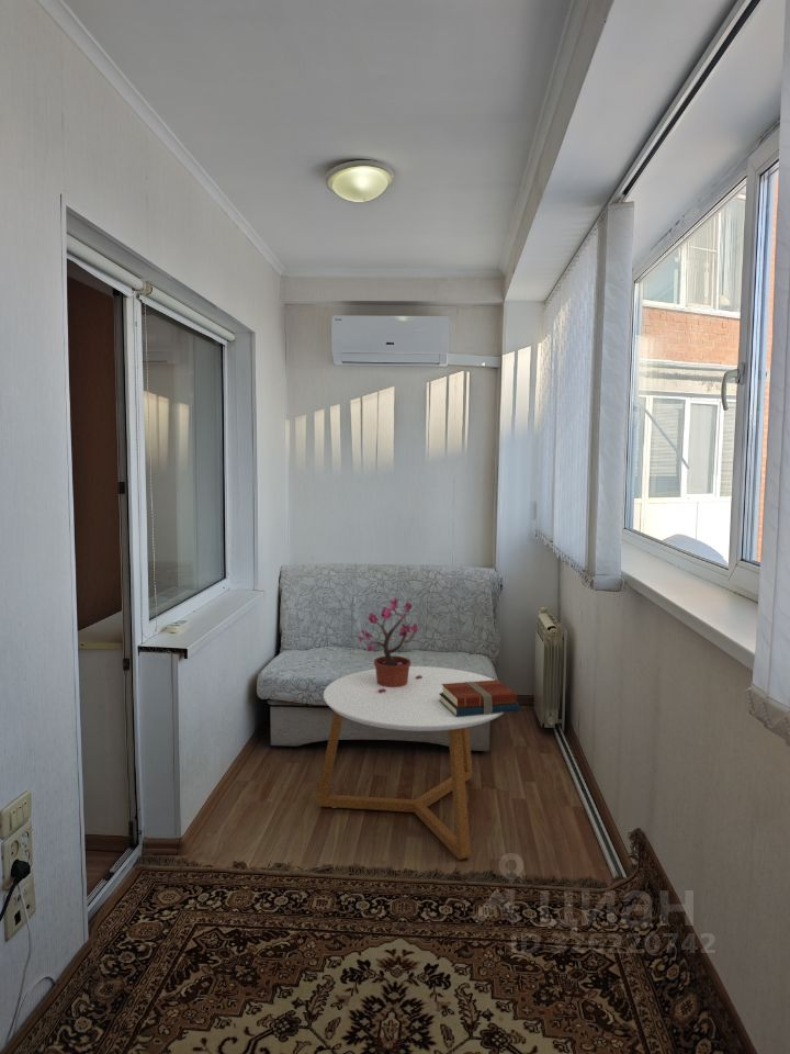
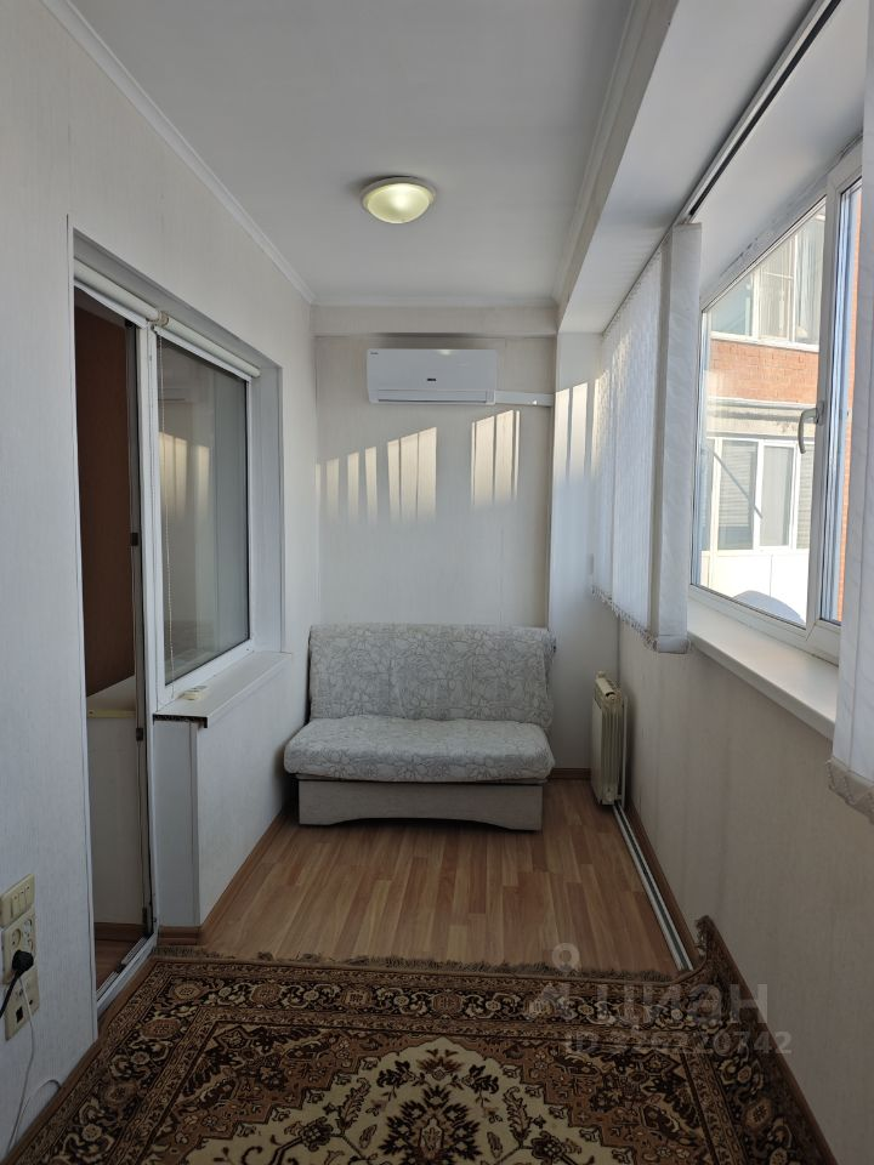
- coffee table (419, 730)
- books (477, 696)
- potted plant (388, 640)
